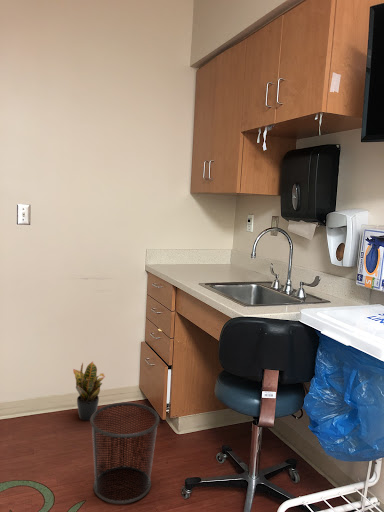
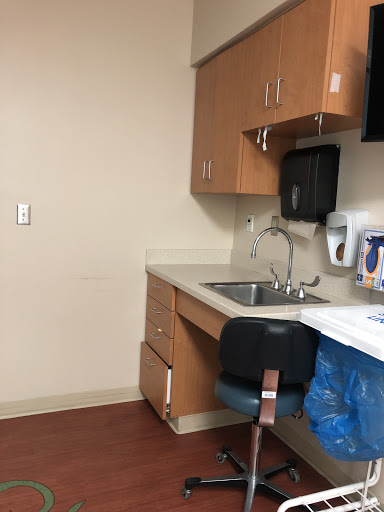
- potted plant (89, 389)
- waste bin (123, 451)
